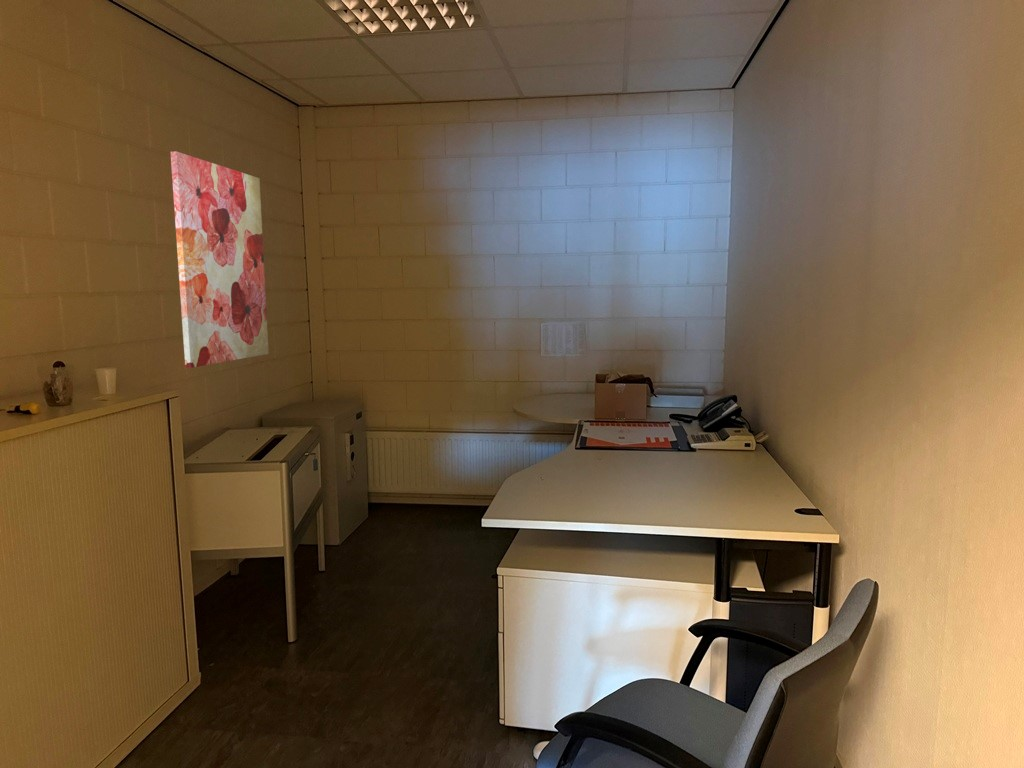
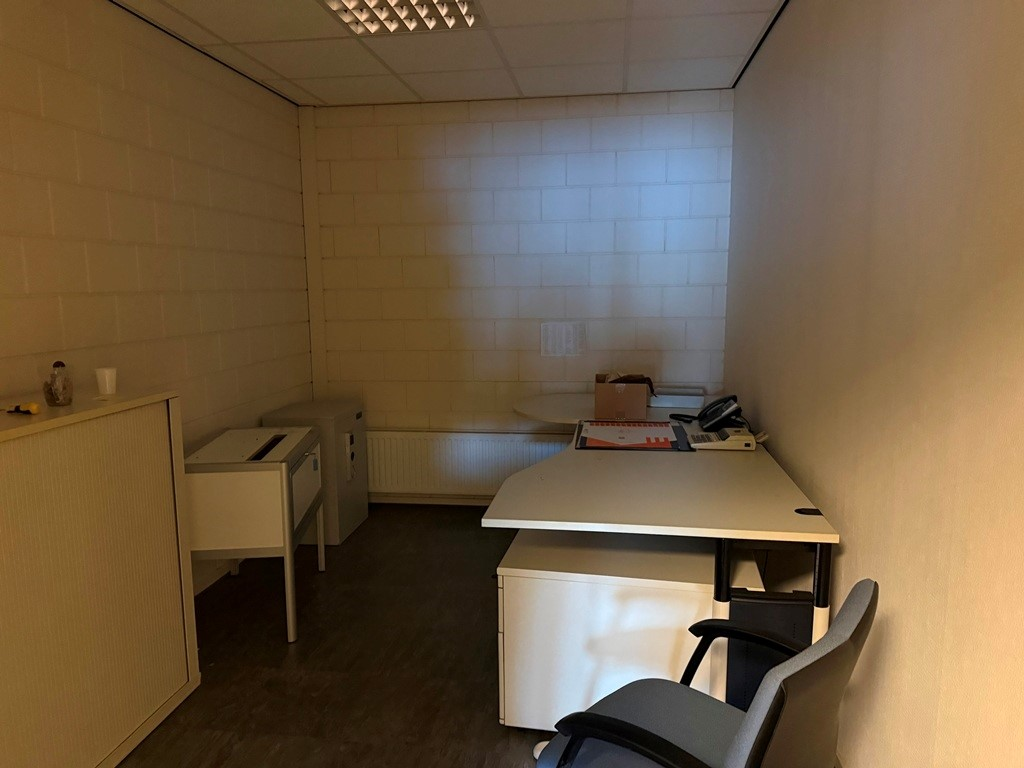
- wall art (225, 265)
